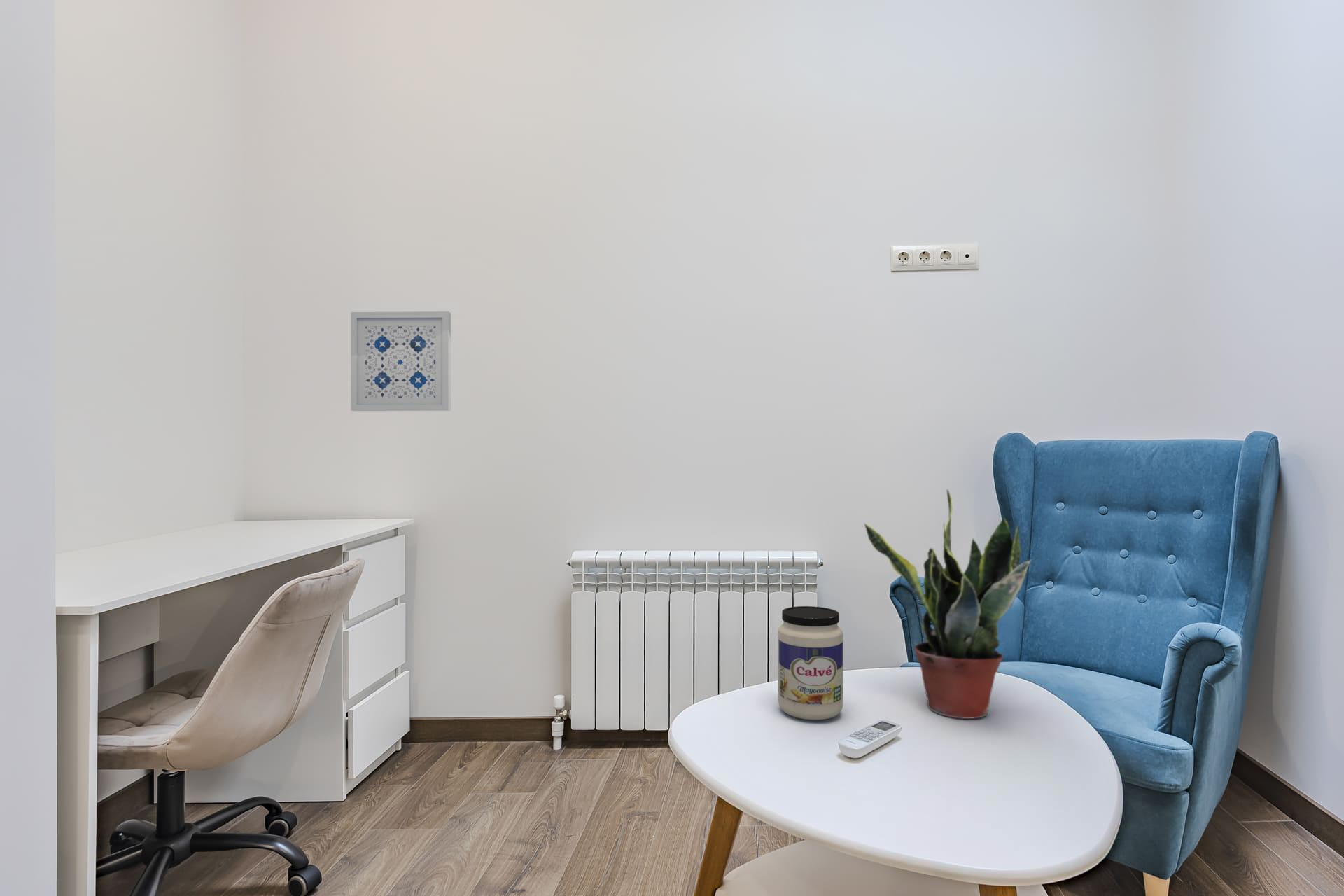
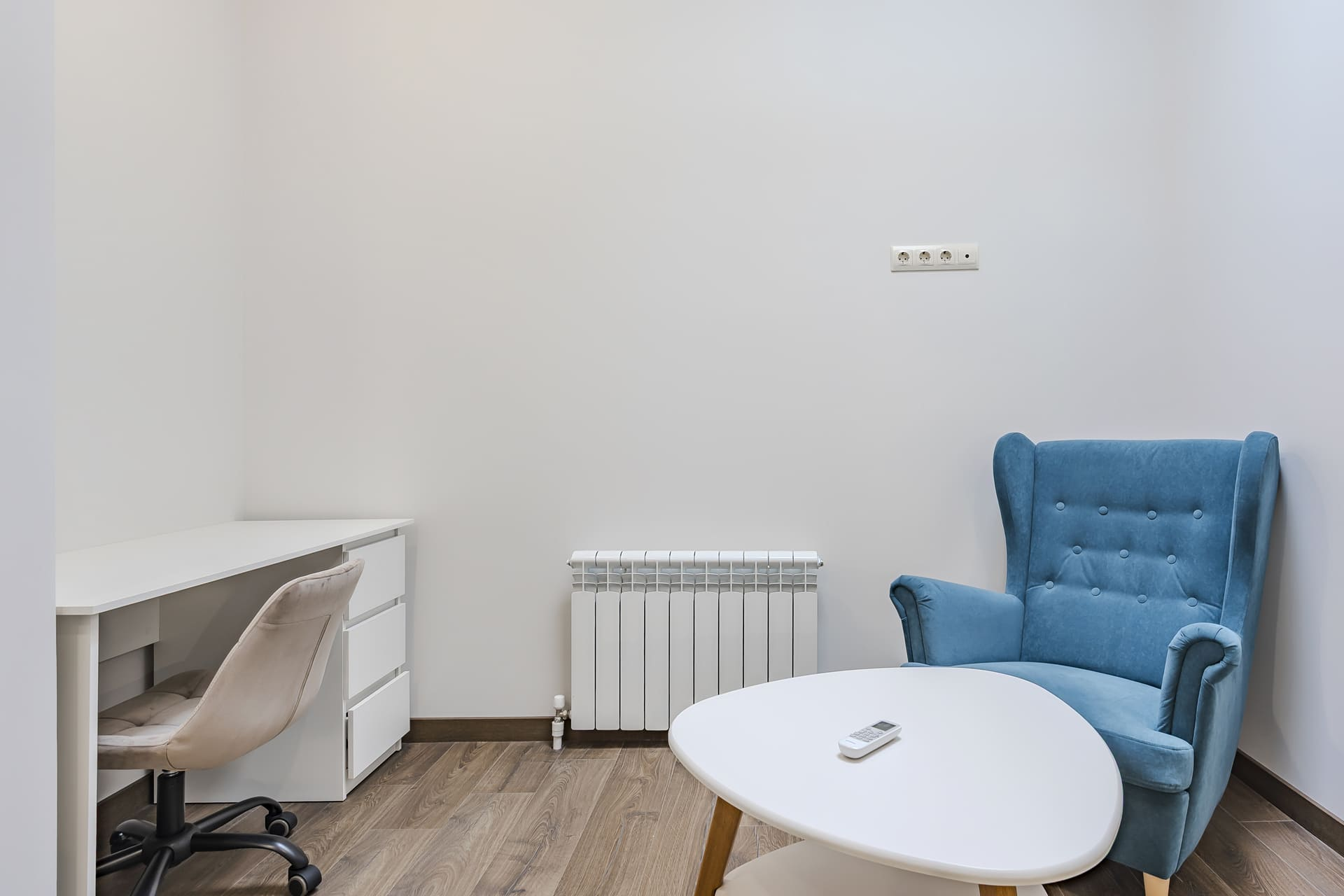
- potted plant (944, 600)
- wall art (400, 361)
- jar (810, 662)
